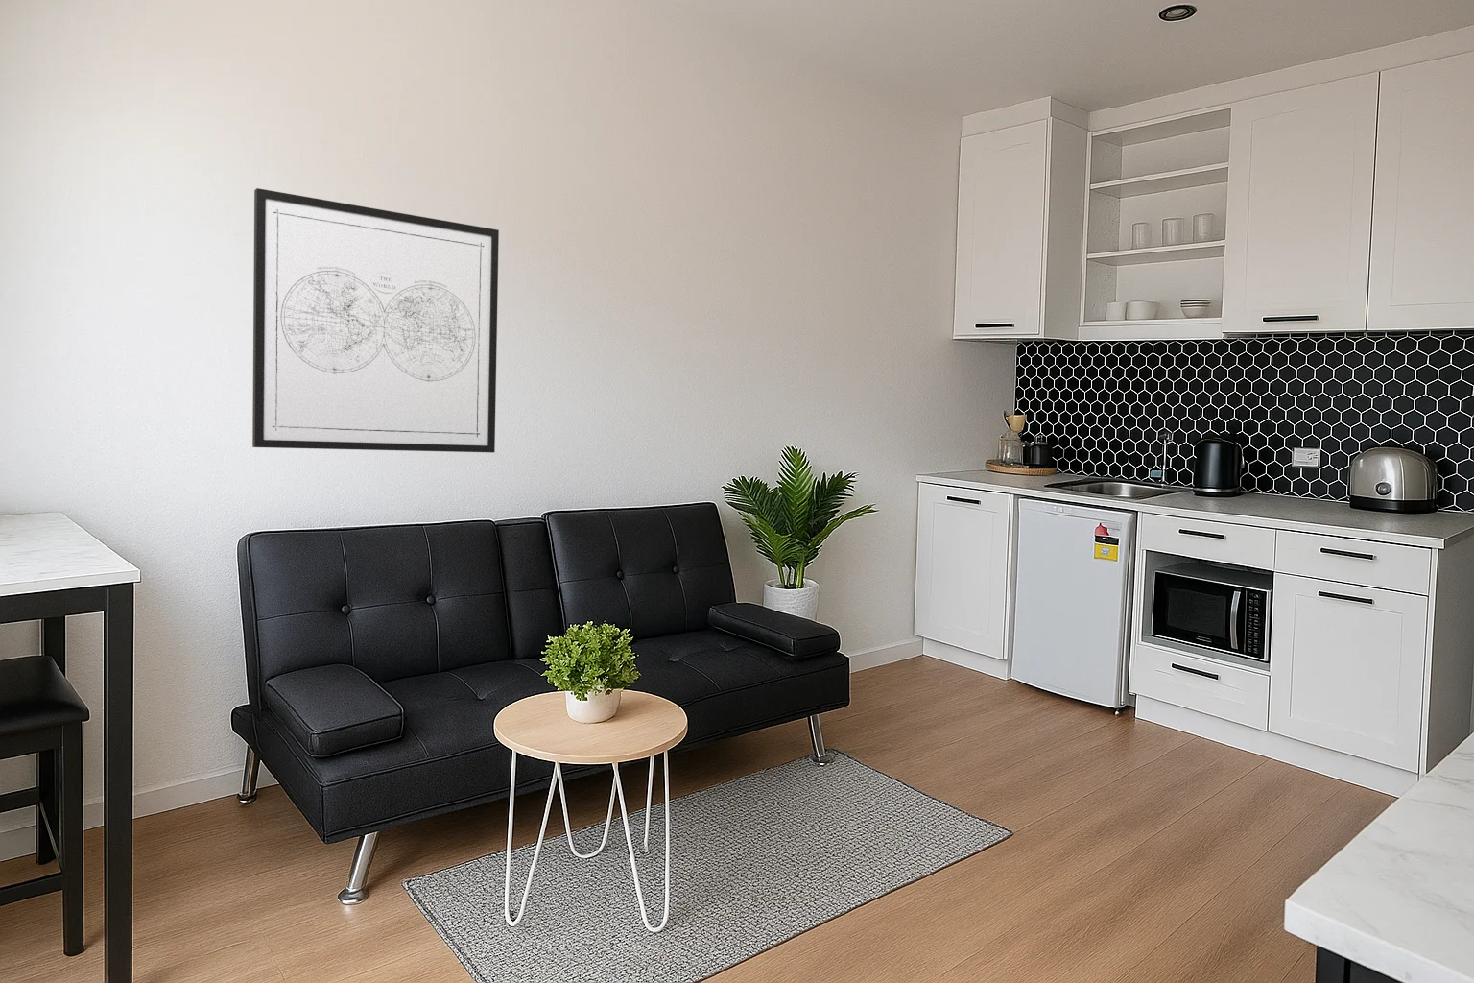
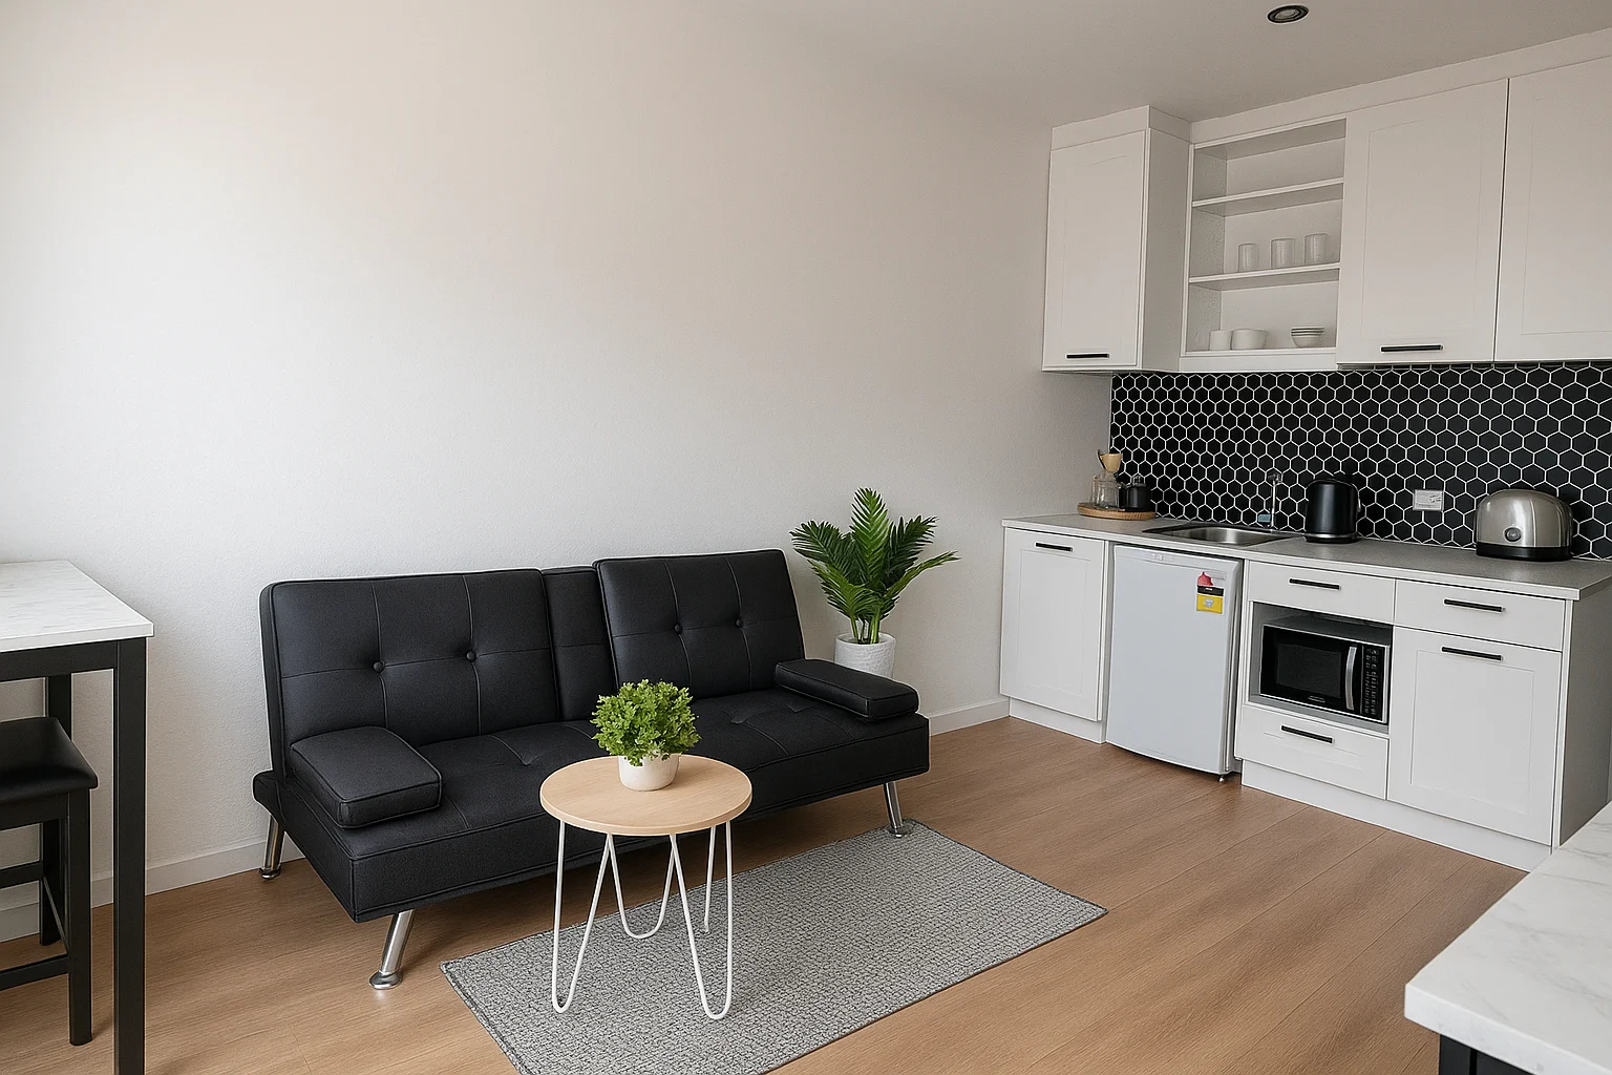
- wall art (383, 331)
